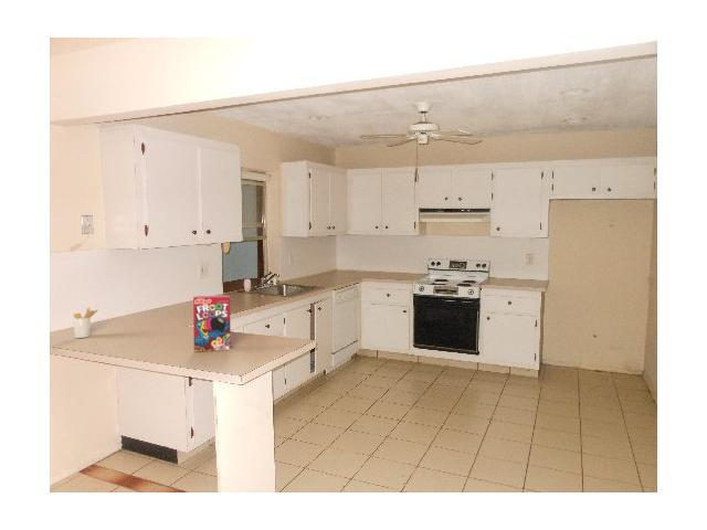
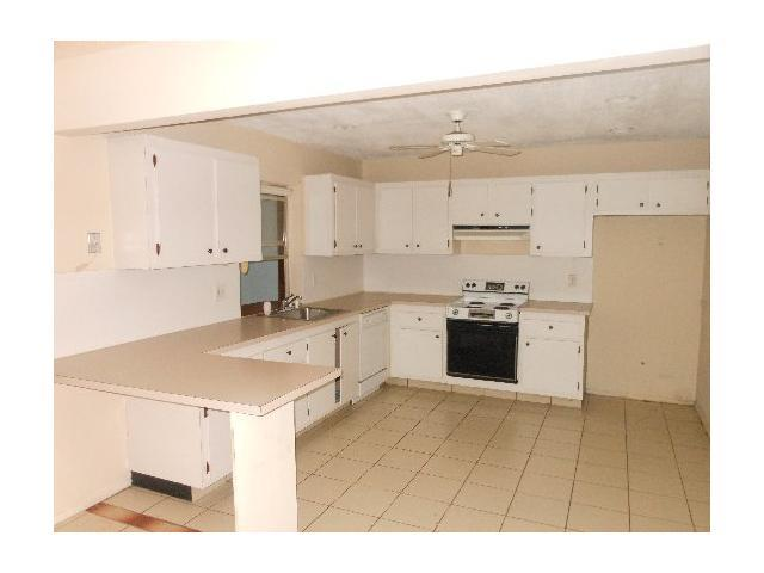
- utensil holder (85, 322)
- cereal box (212, 322)
